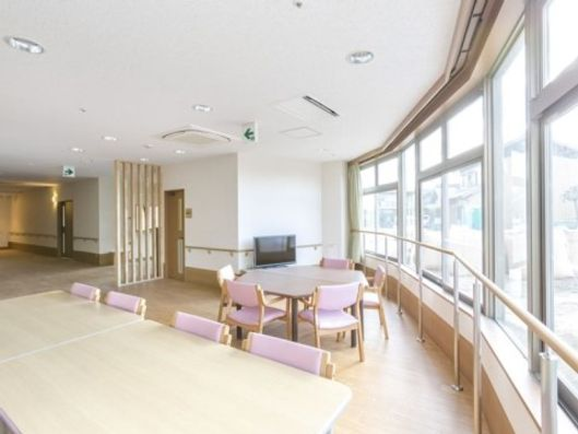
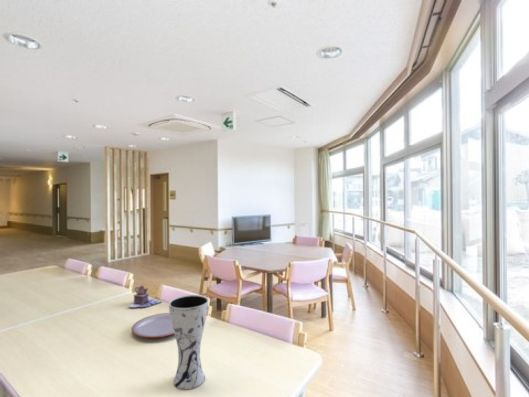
+ teapot (142, 294)
+ plate (162, 325)
+ vase (189, 340)
